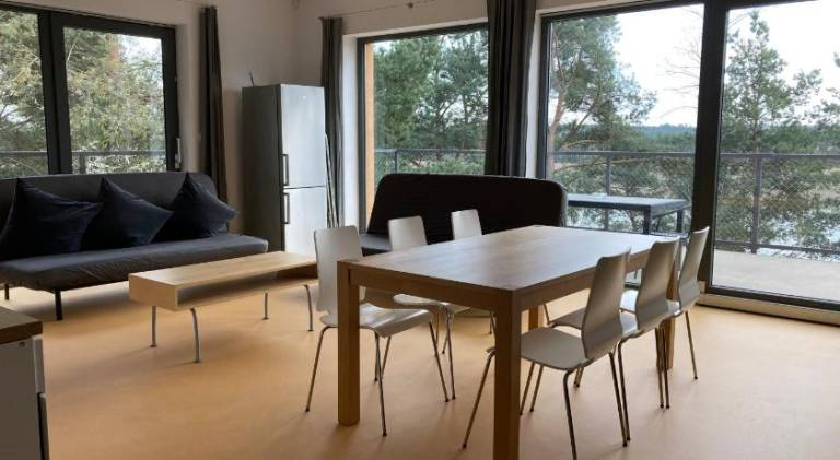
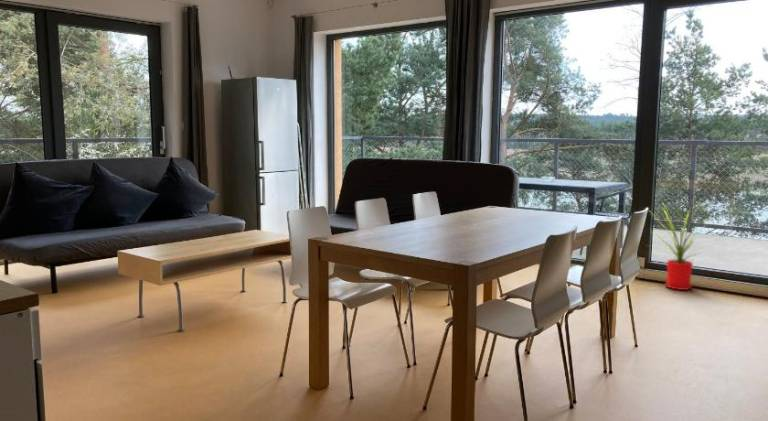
+ house plant (681, 245)
